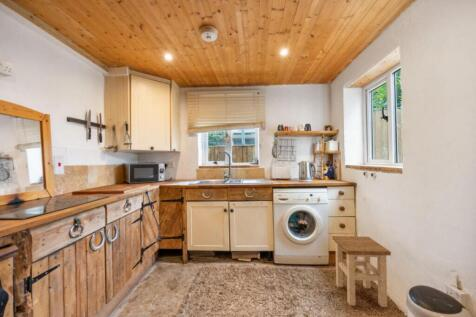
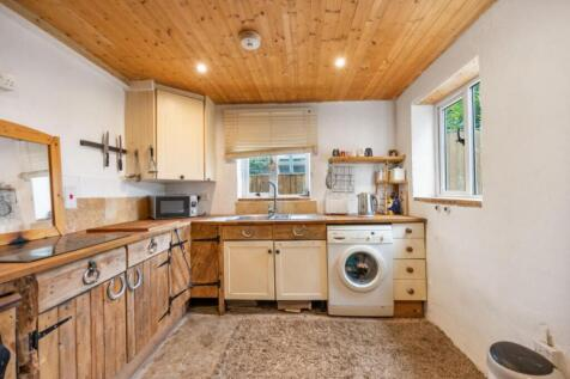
- stool (359, 265)
